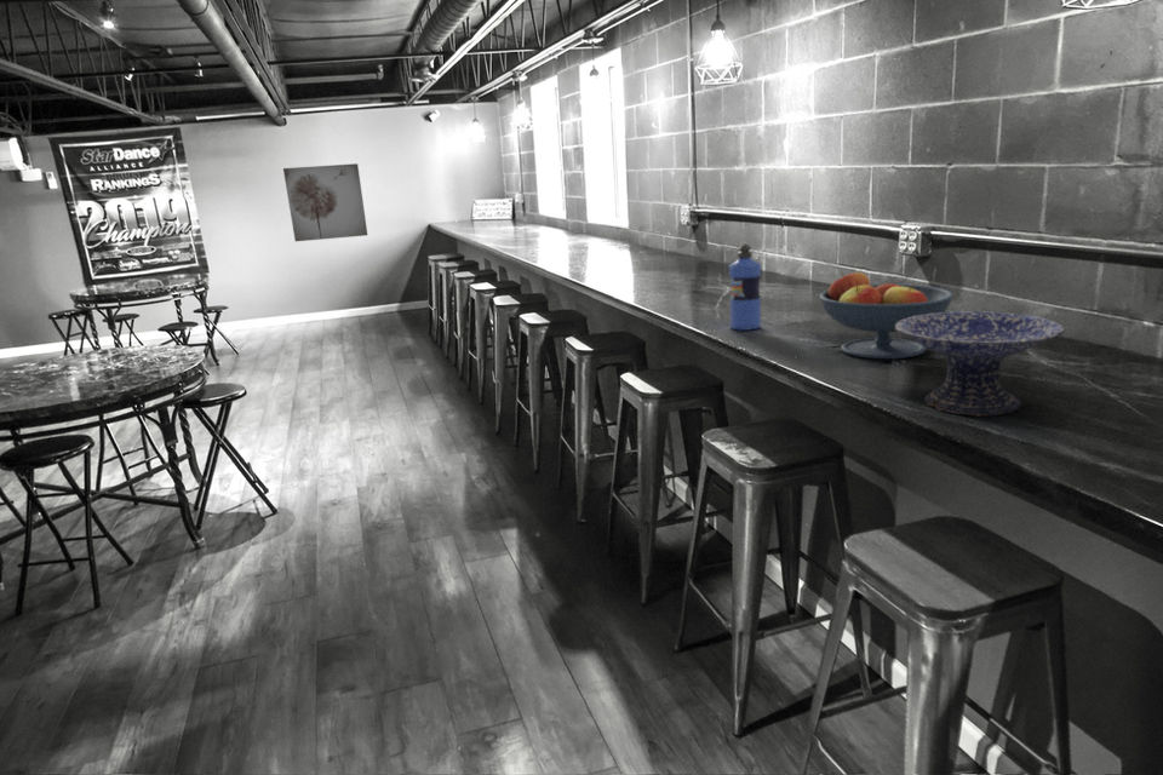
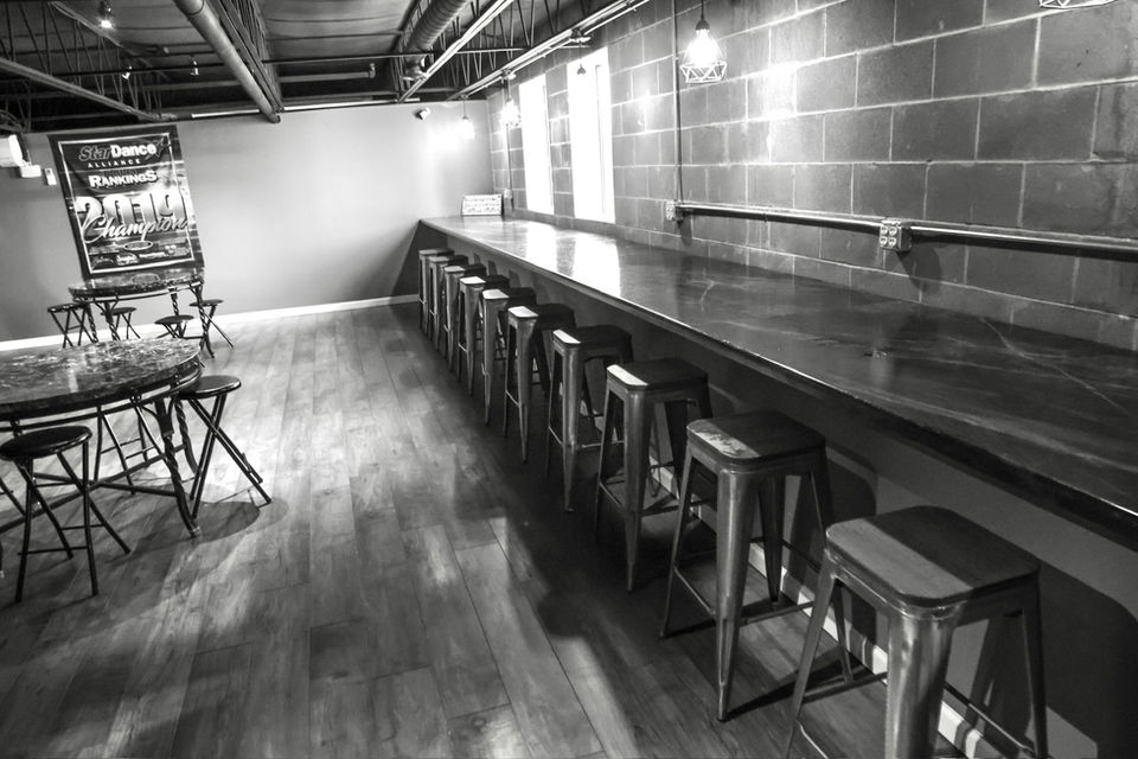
- wall art (326, 202)
- fruit bowl (883, 311)
- decorative bowl (973, 363)
- water bottle (745, 286)
